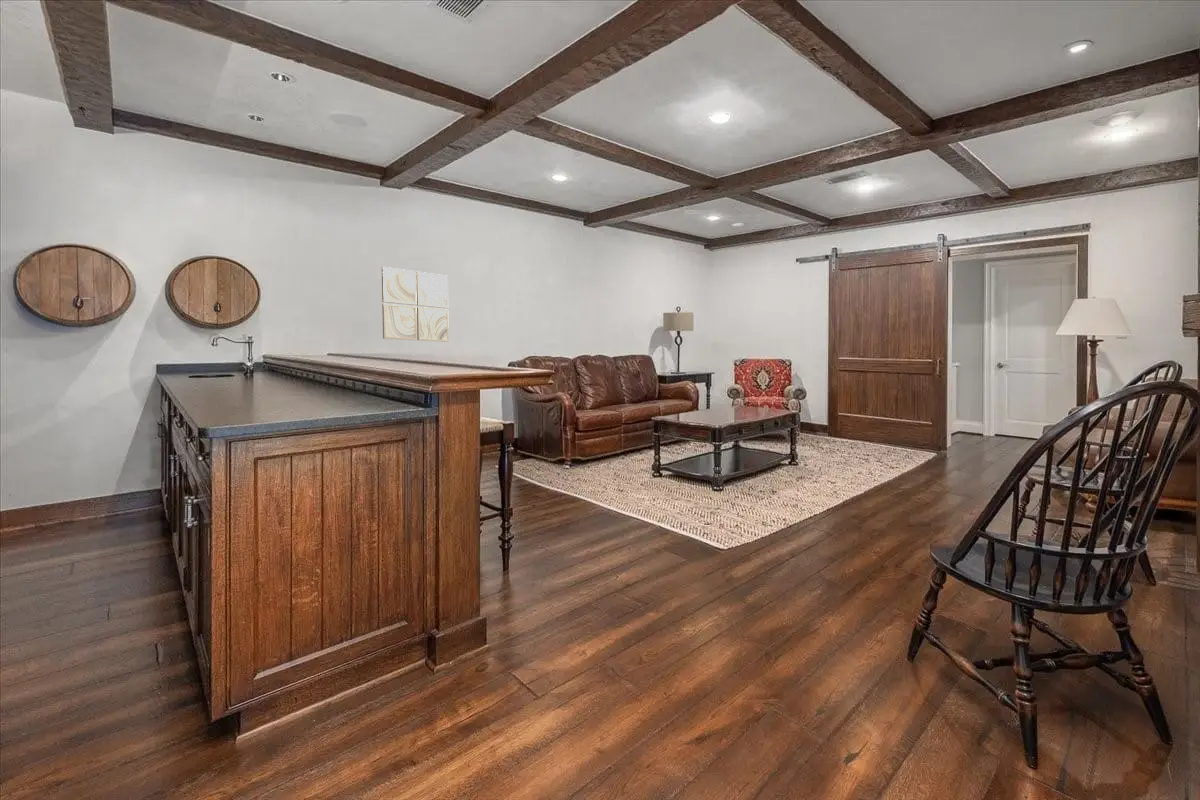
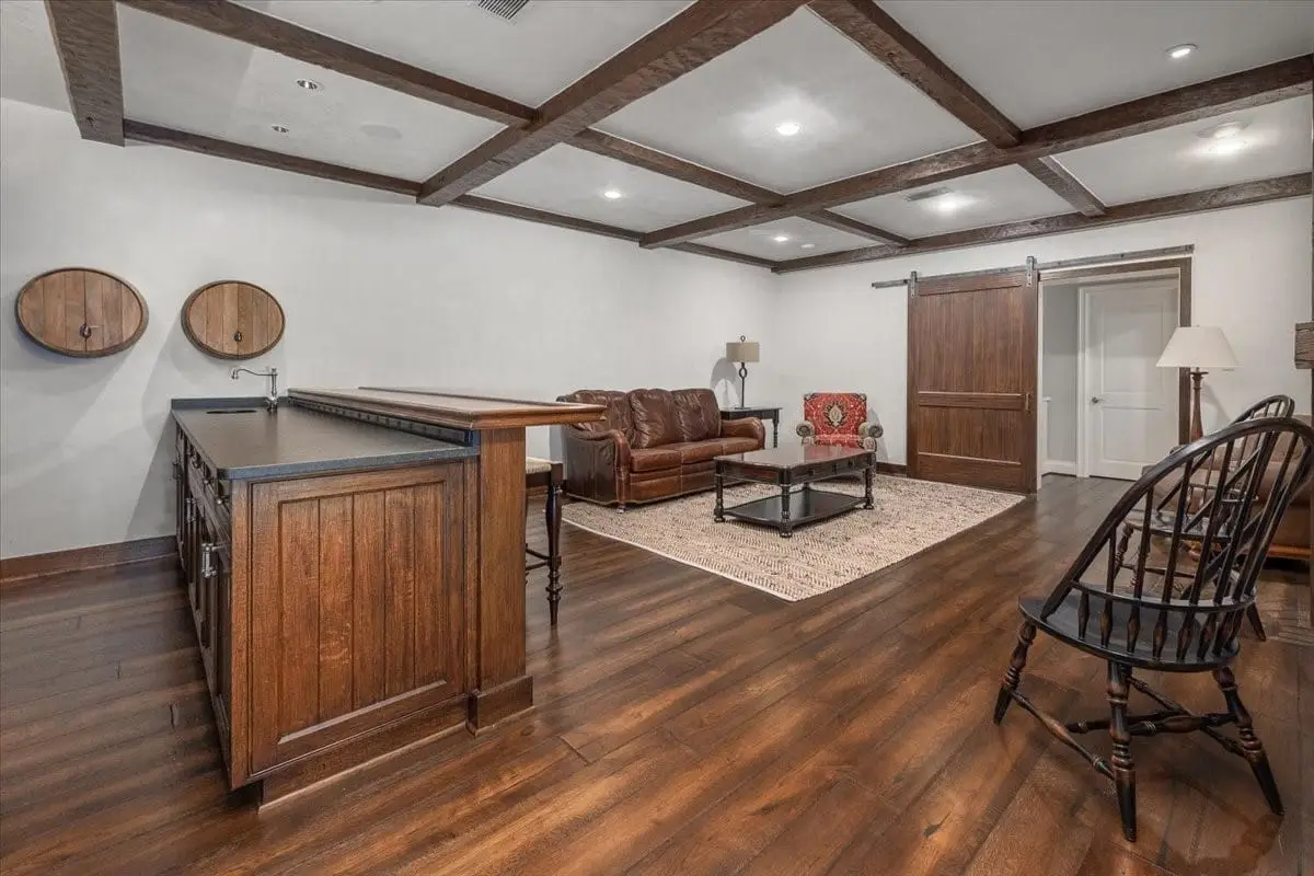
- wall art (417, 307)
